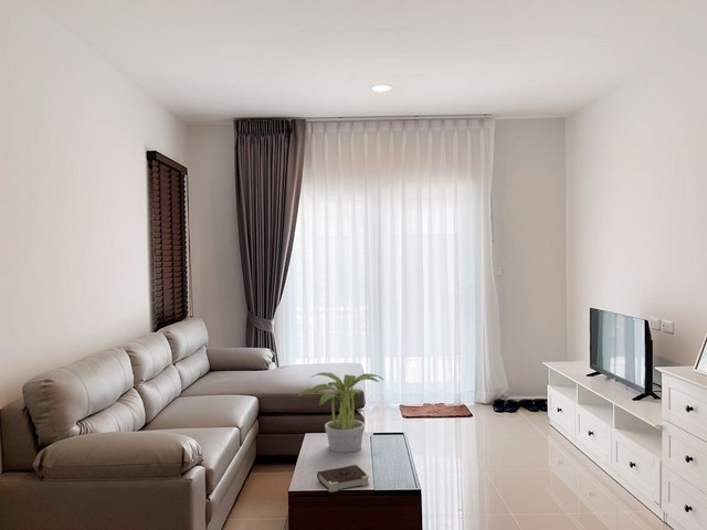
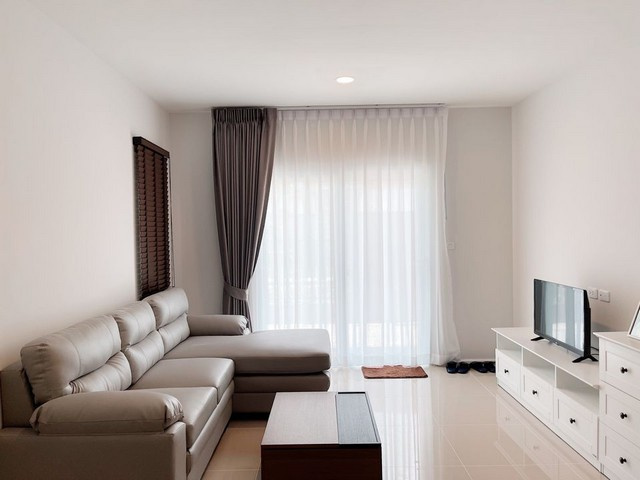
- potted plant (342, 411)
- book (342, 477)
